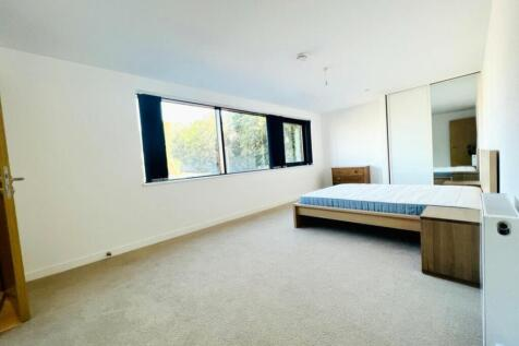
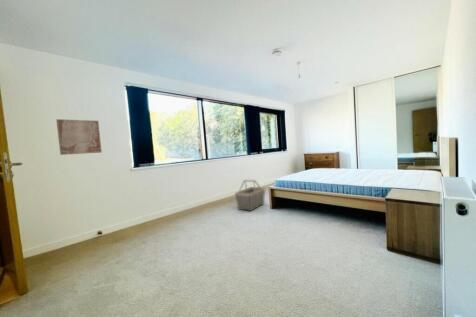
+ basket (250, 193)
+ wall art (80, 136)
